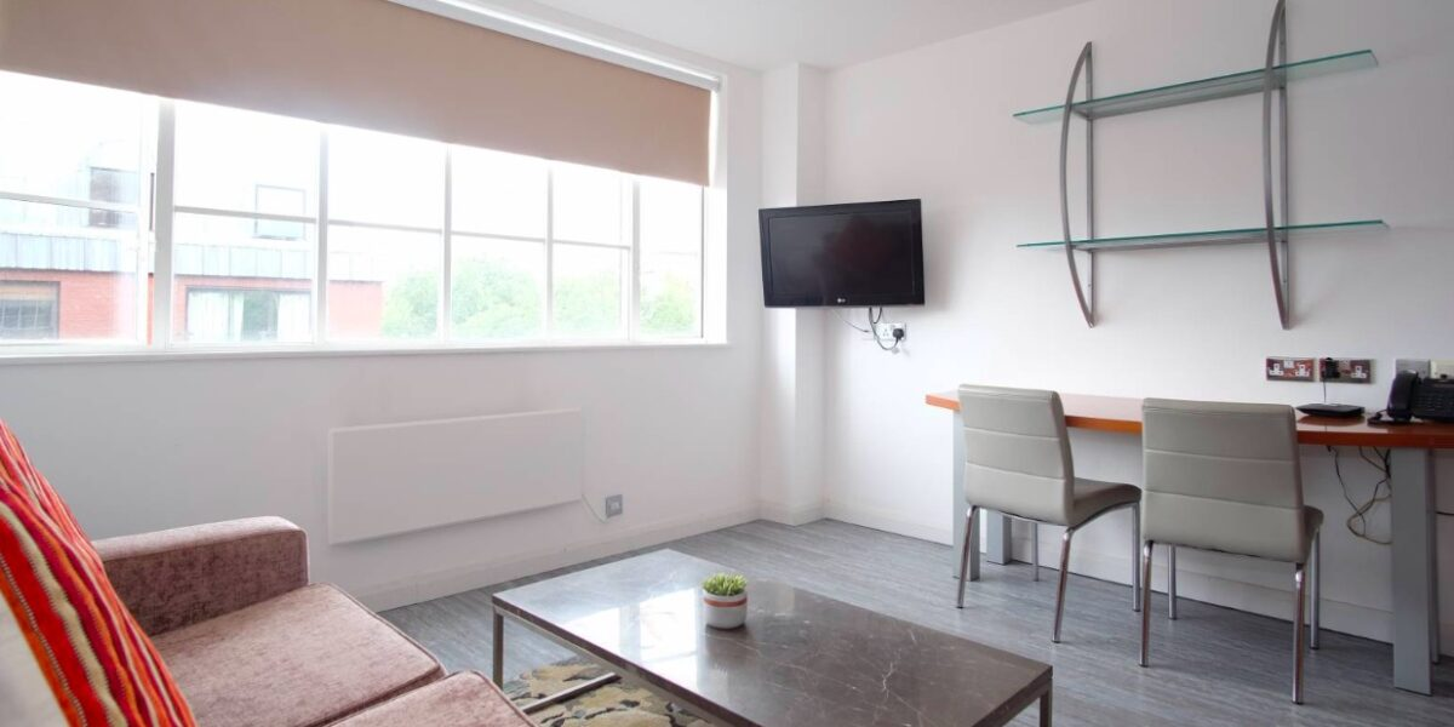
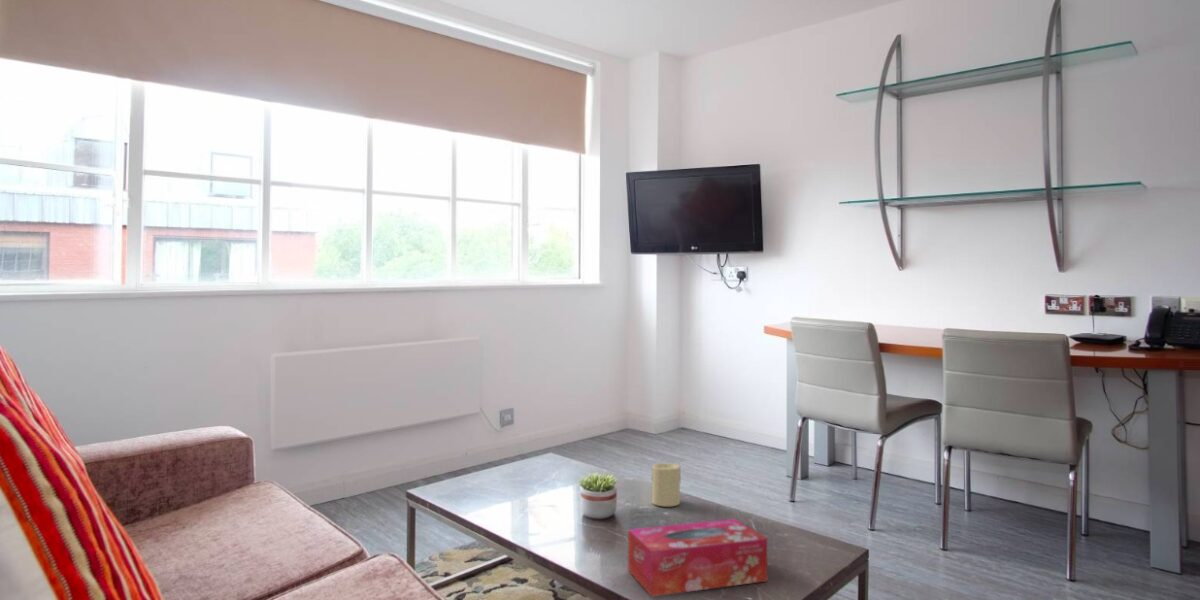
+ candle (666, 483)
+ tissue box (696, 554)
